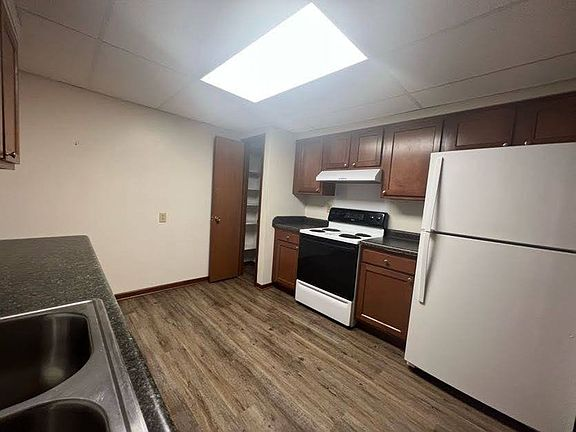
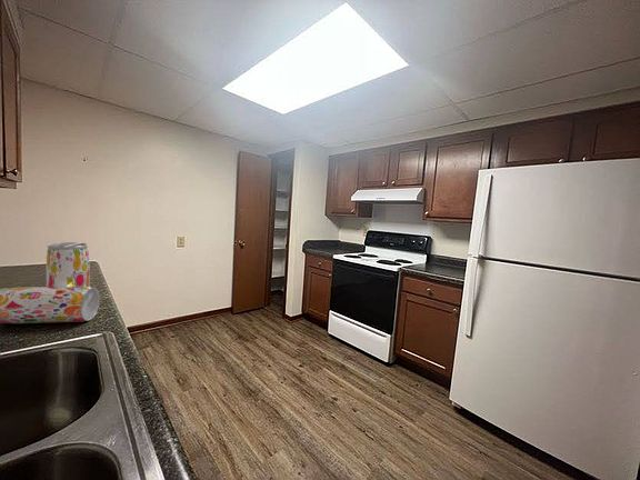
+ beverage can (53, 282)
